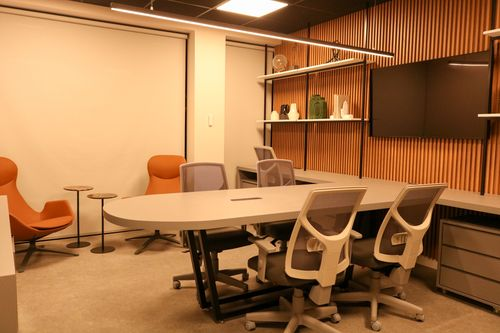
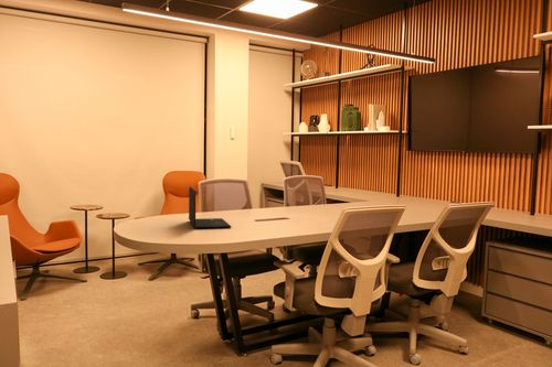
+ laptop (209, 218)
